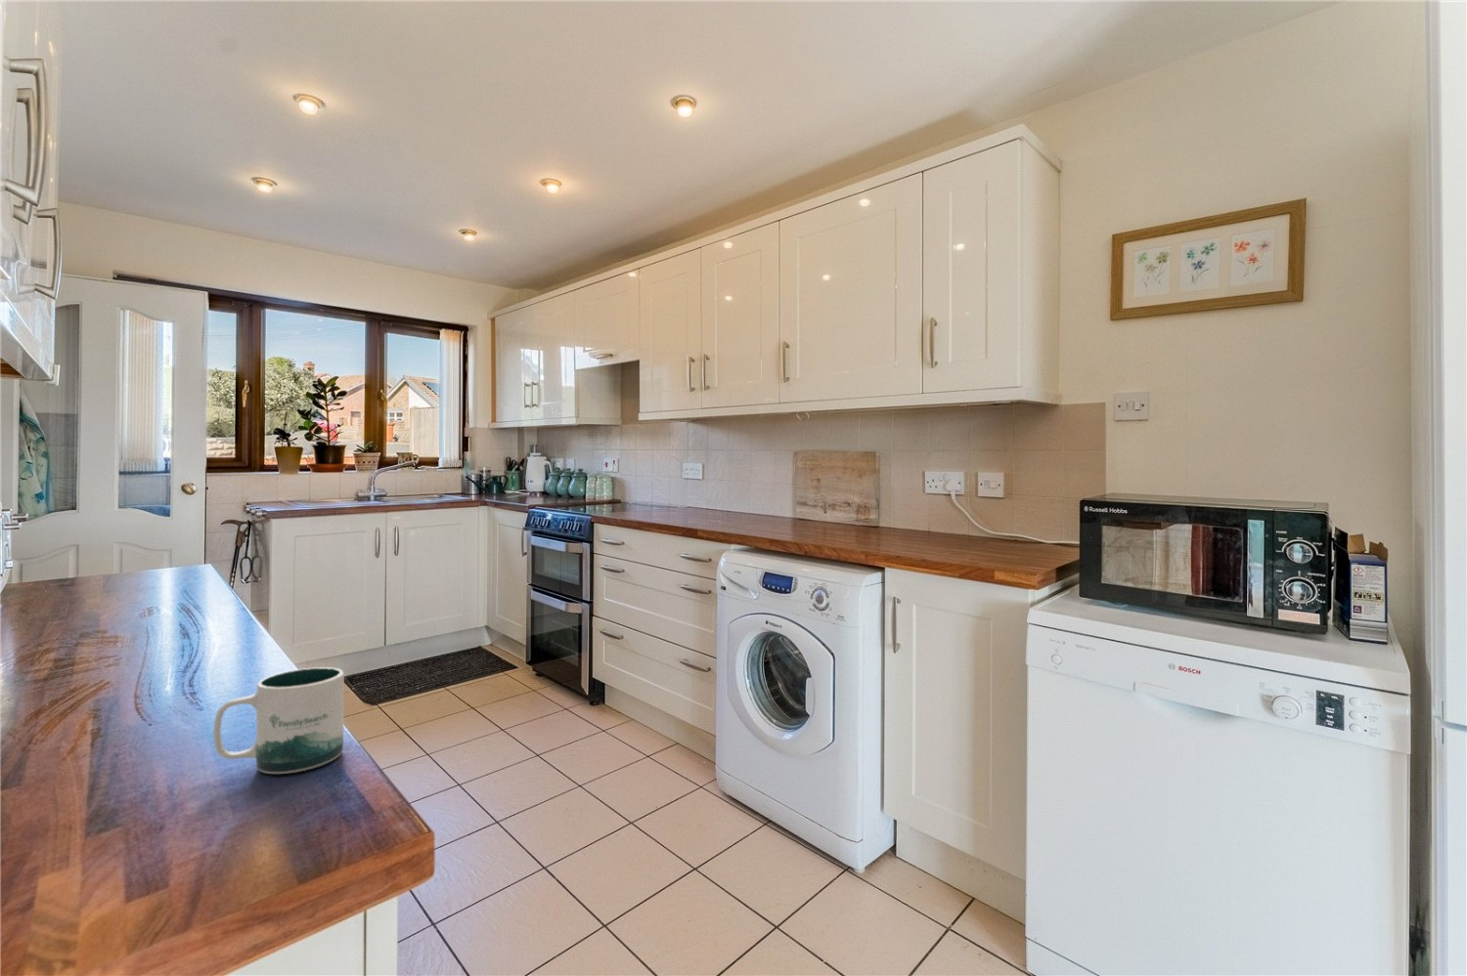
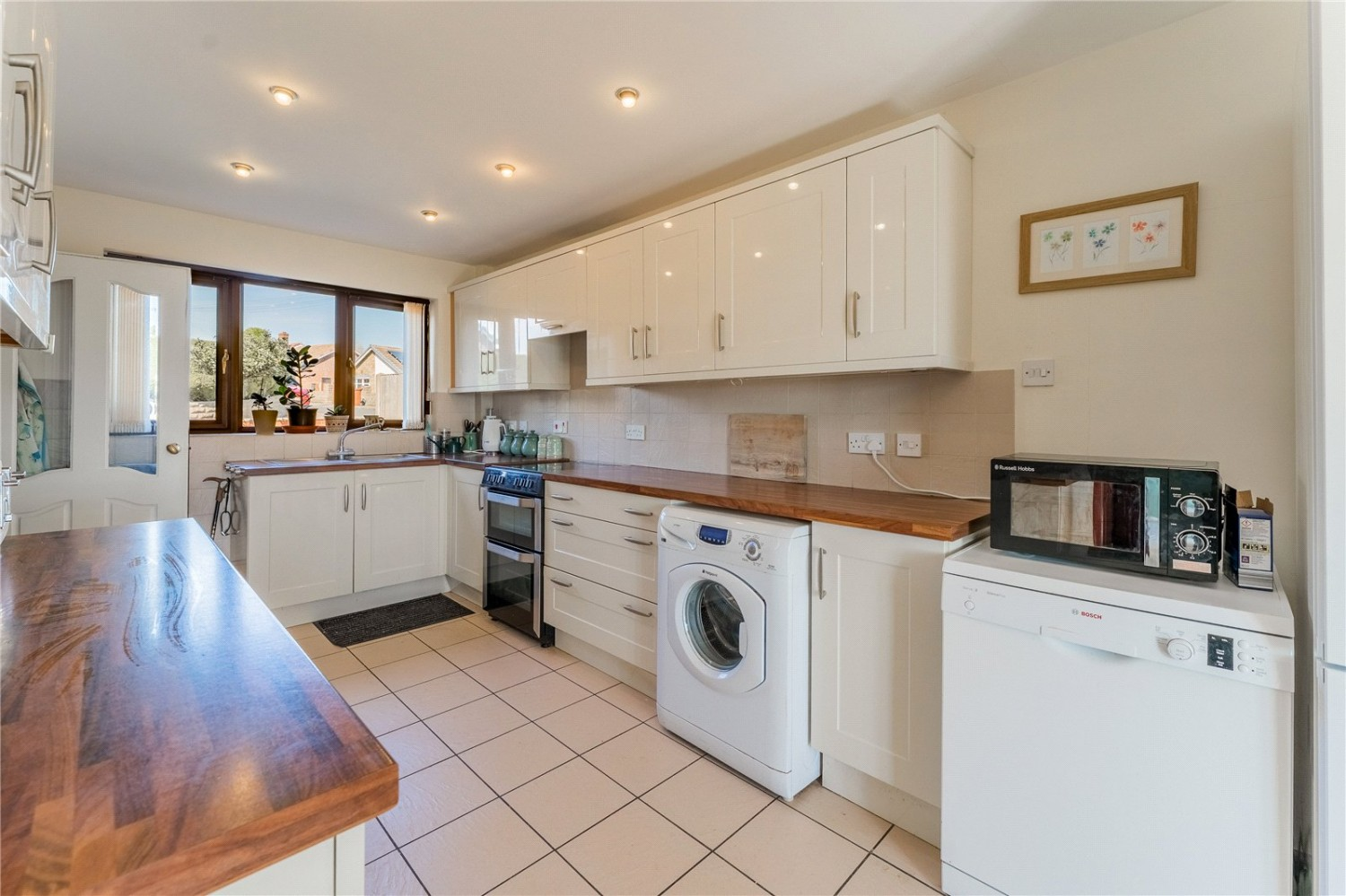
- mug (281, 721)
